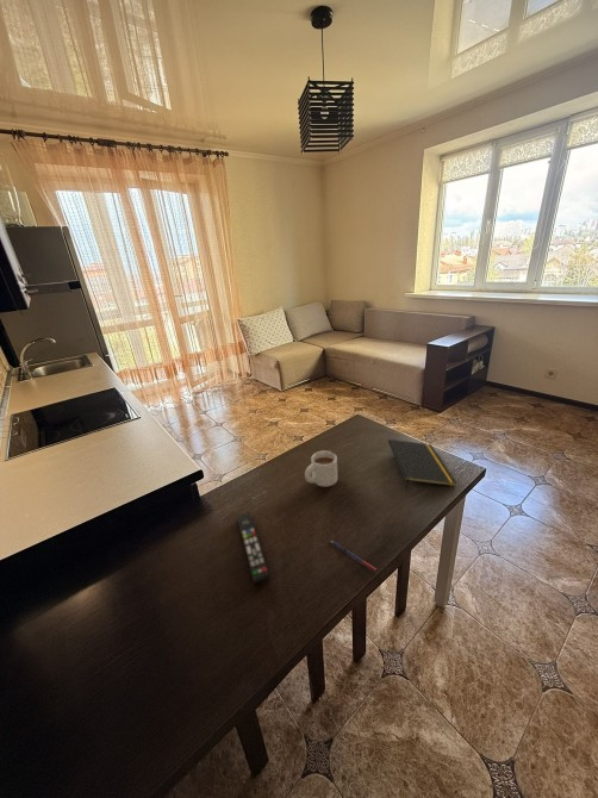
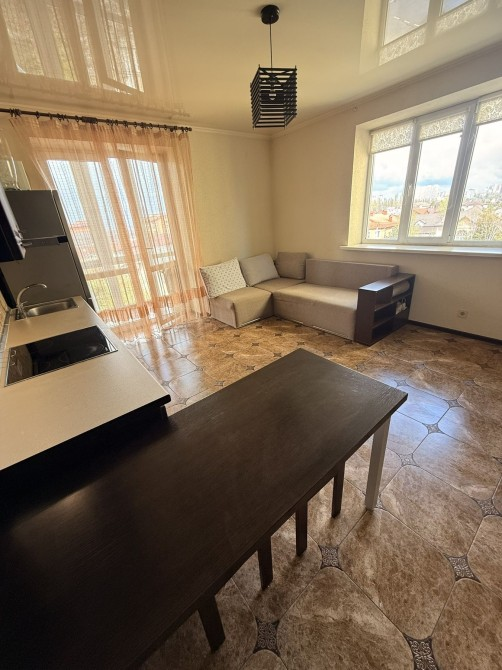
- mug (319, 469)
- pen (351, 554)
- remote control (251, 543)
- notepad (418, 460)
